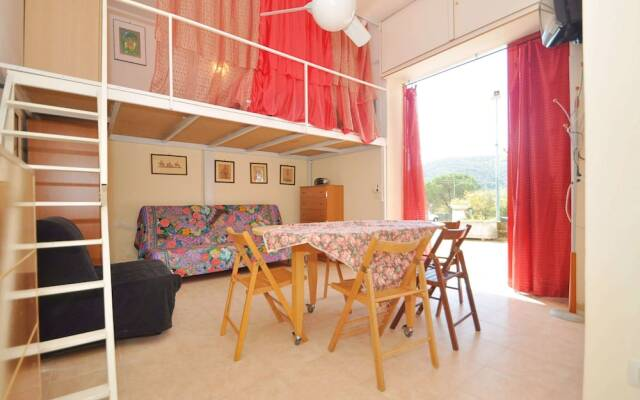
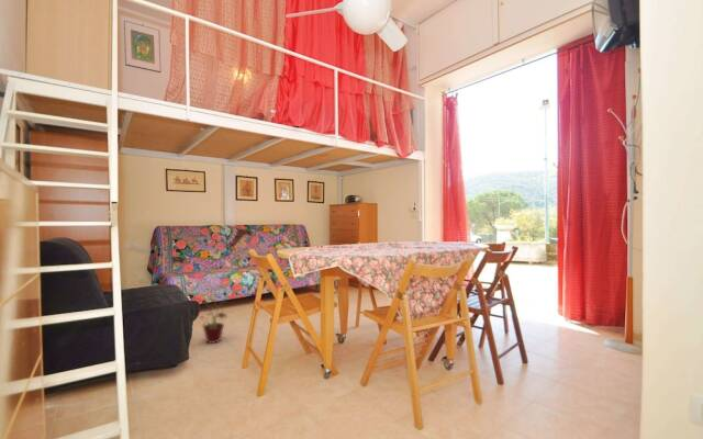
+ potted plant (212, 318)
